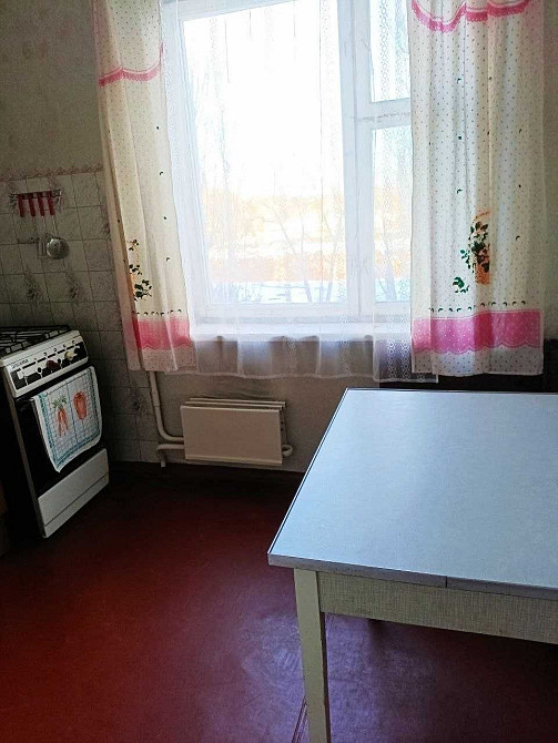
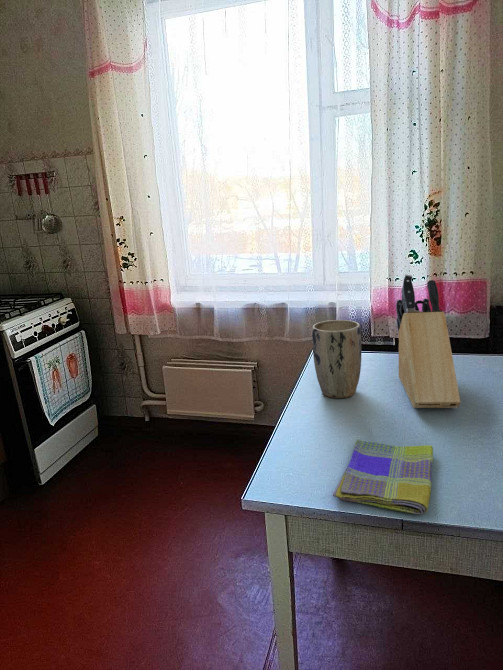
+ dish towel (387, 471)
+ knife block (423, 335)
+ plant pot (337, 359)
